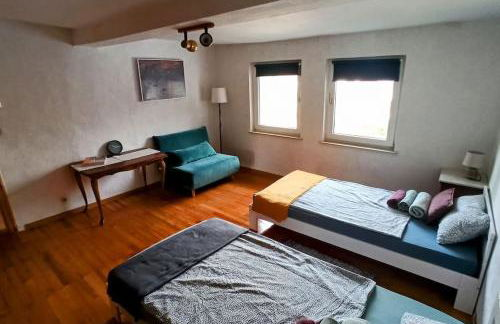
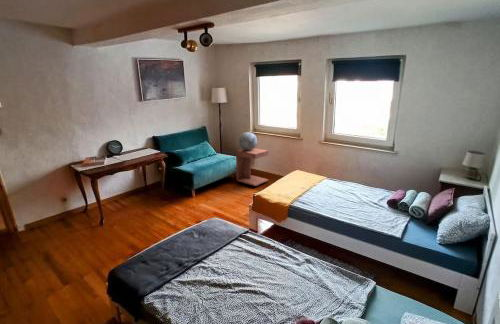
+ decorative globe (248, 141)
+ side table (249, 166)
